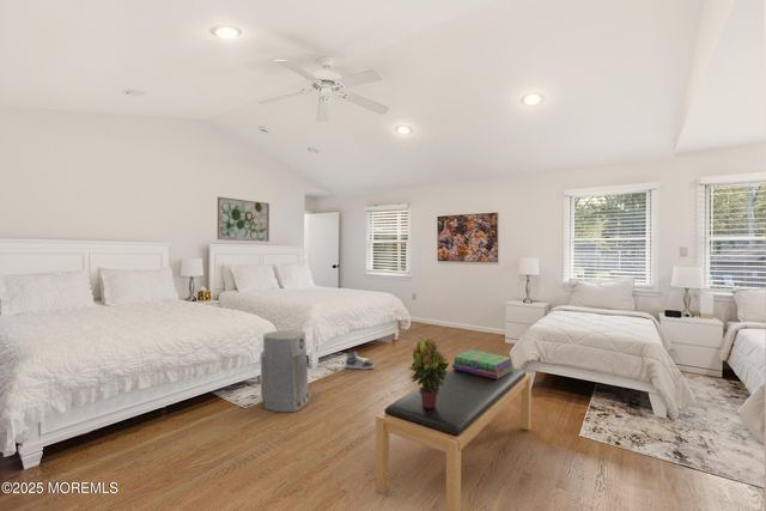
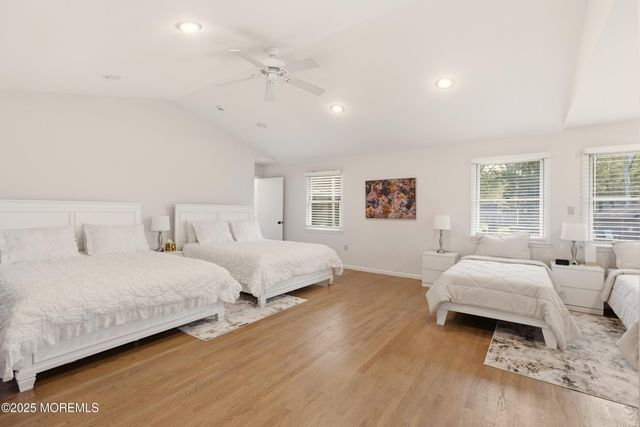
- wall art (244, 220)
- air purifier (284, 369)
- sneaker (359, 359)
- bench (464, 419)
- stack of books (482, 363)
- potted plant (427, 371)
